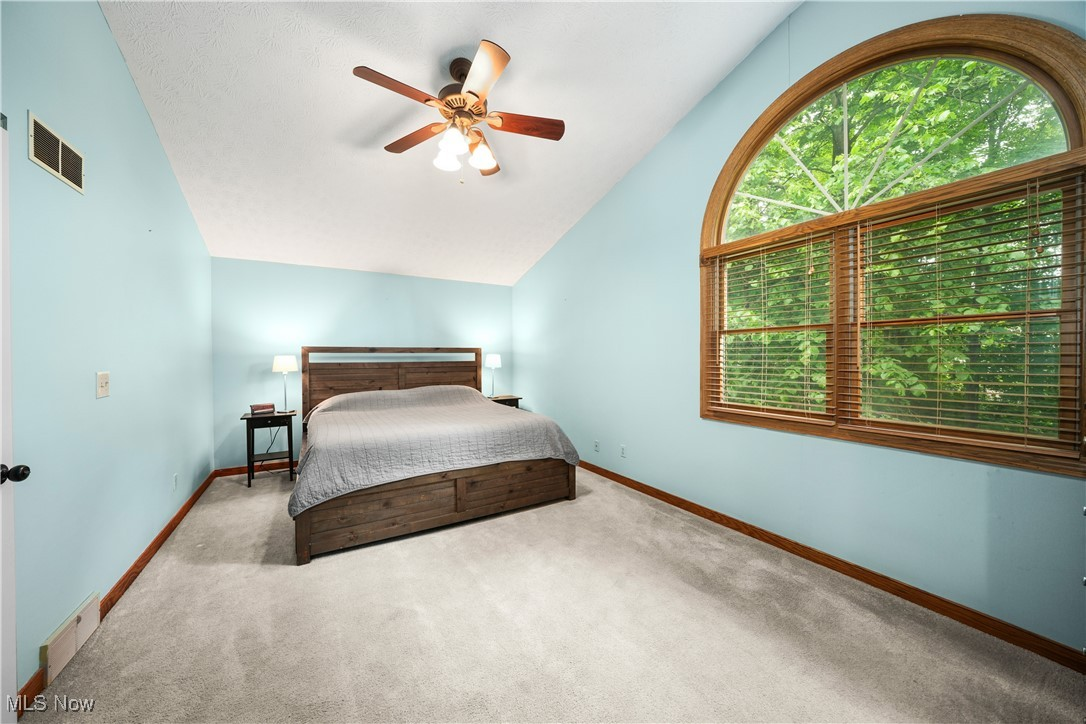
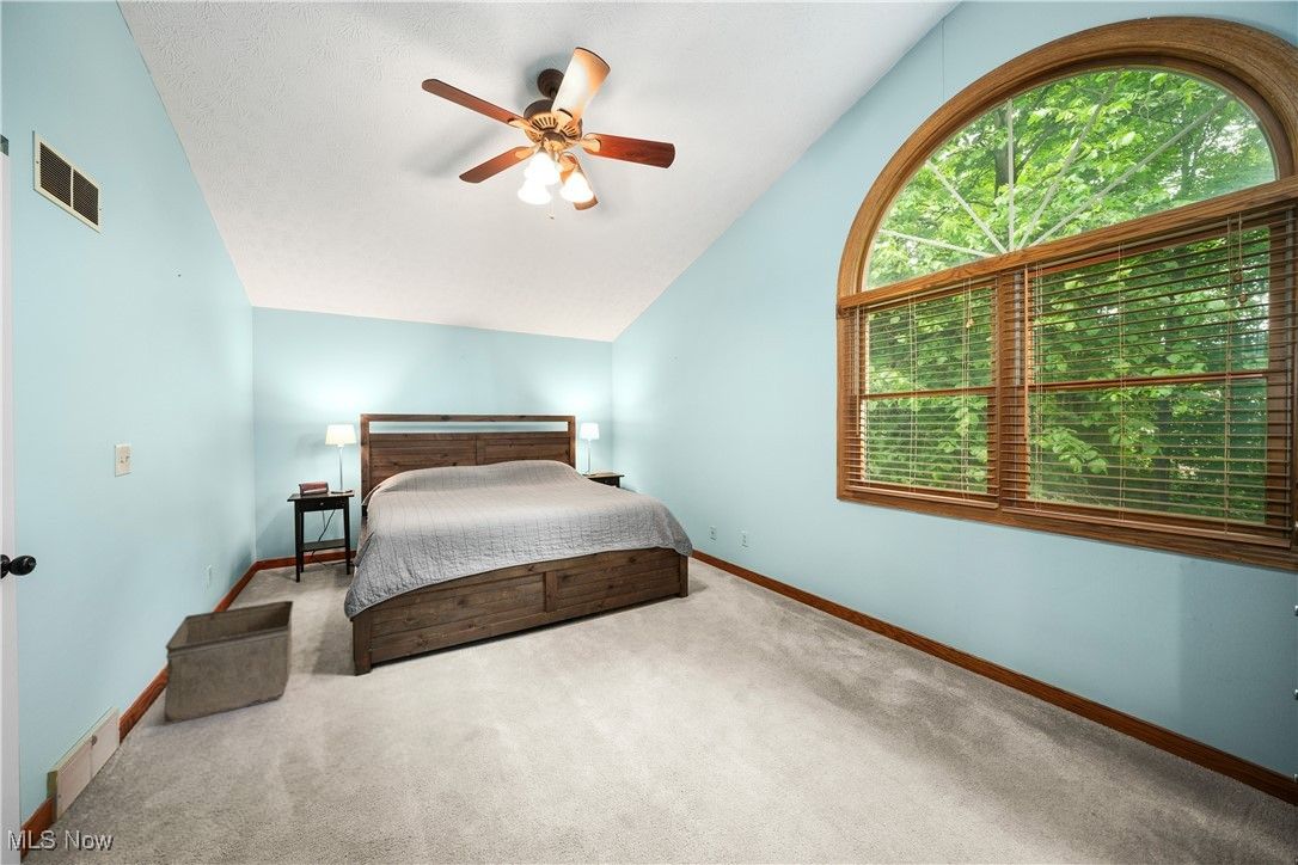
+ storage bin (234, 655)
